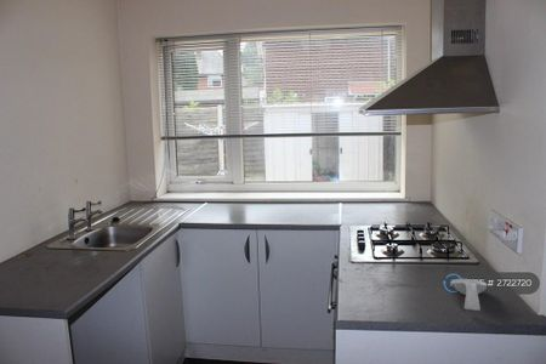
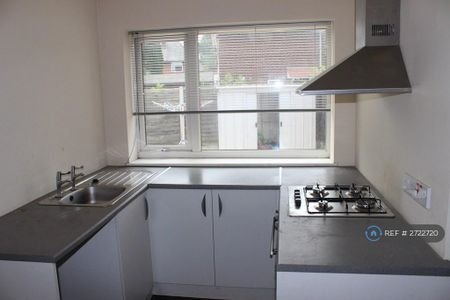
- spoon rest (470, 288)
